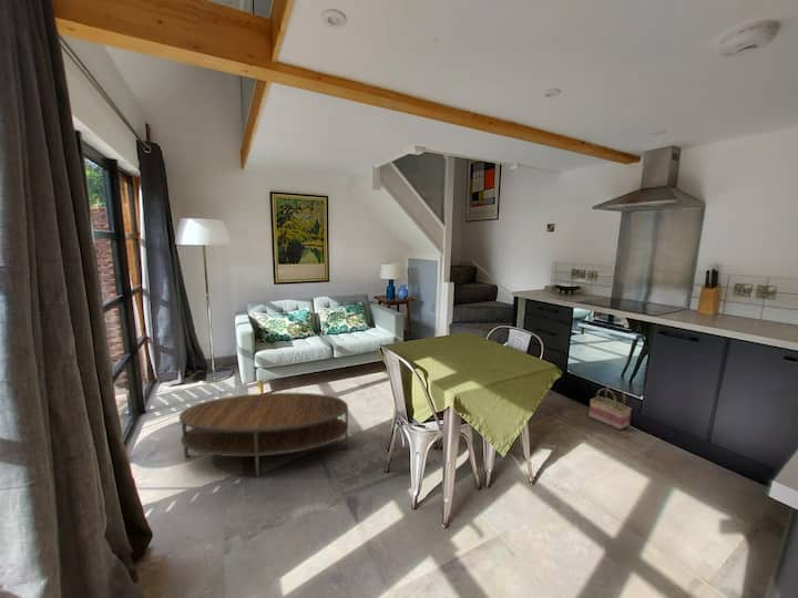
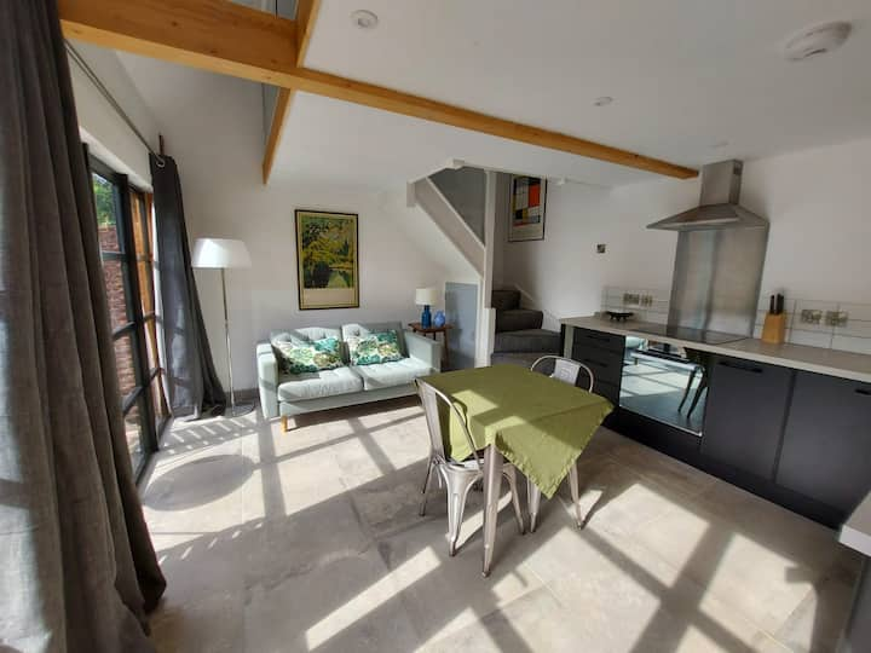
- coffee table (267, 430)
- basket (610, 404)
